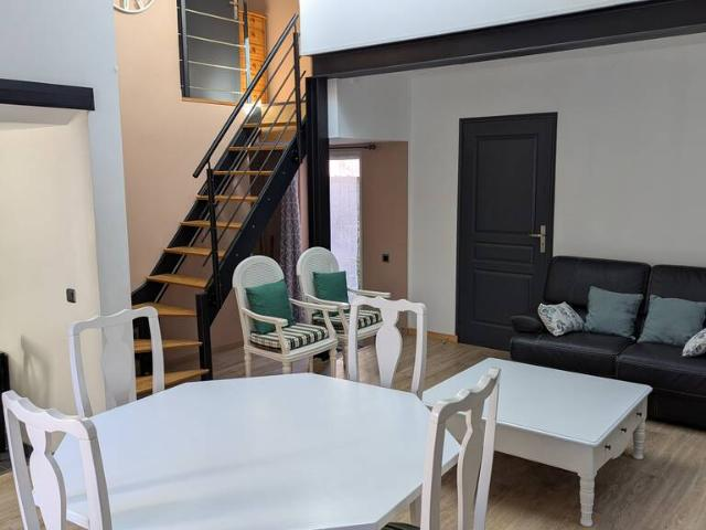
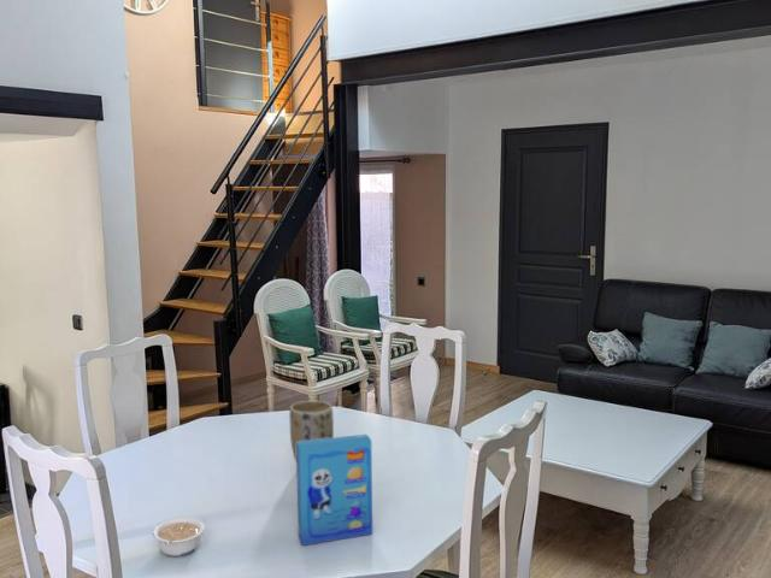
+ legume (179, 536)
+ plant pot (311, 436)
+ cereal box (334, 488)
